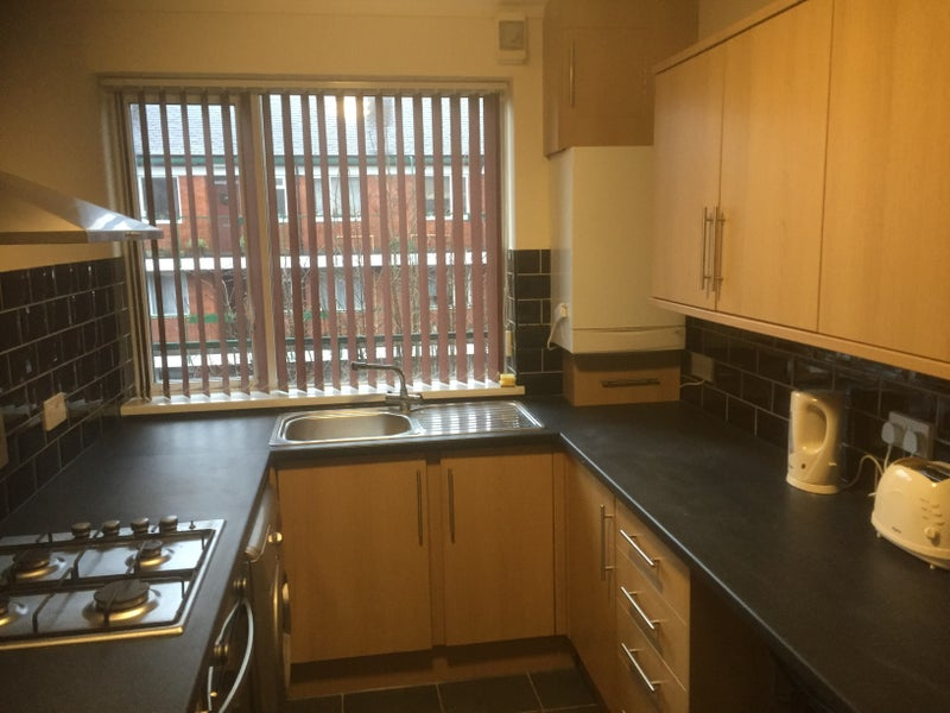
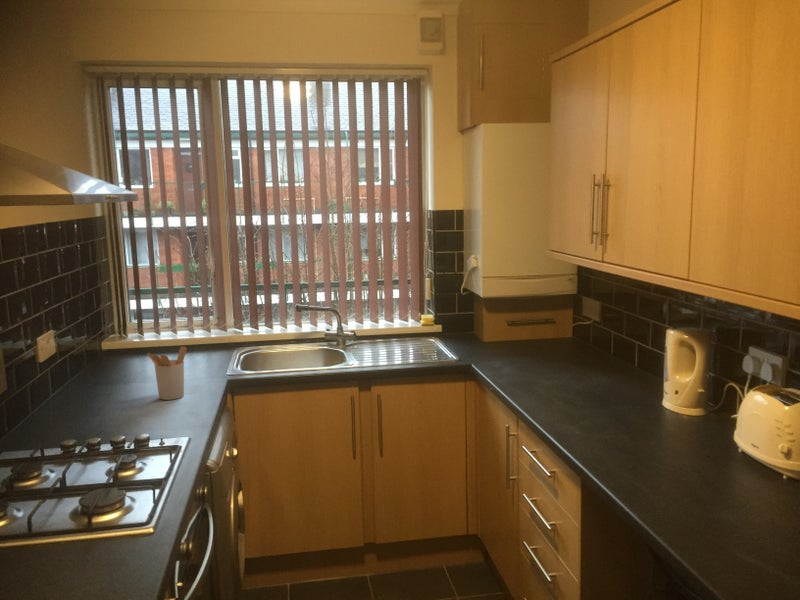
+ utensil holder (166, 373)
